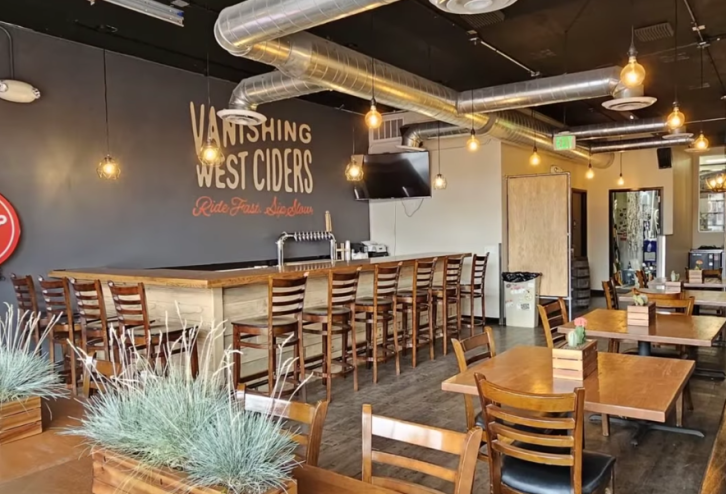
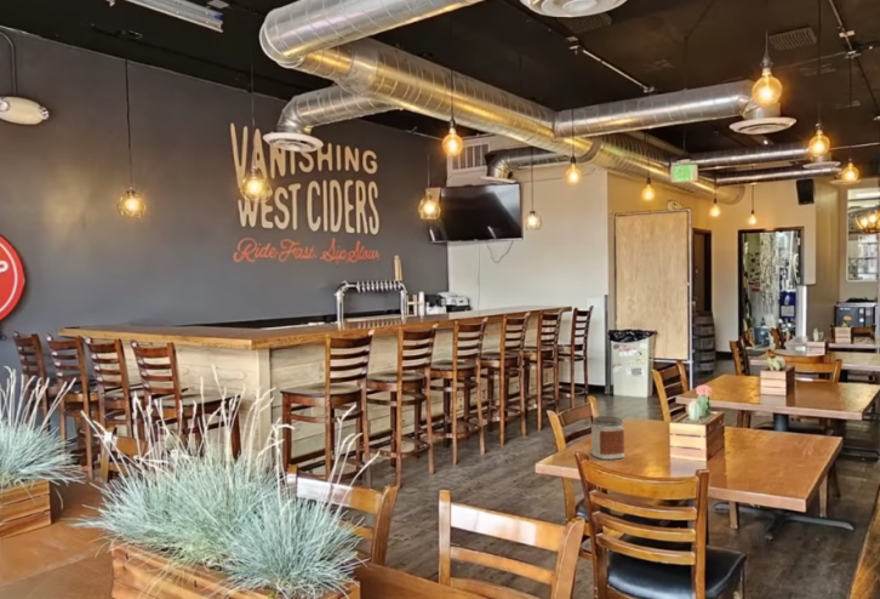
+ jar (607, 437)
